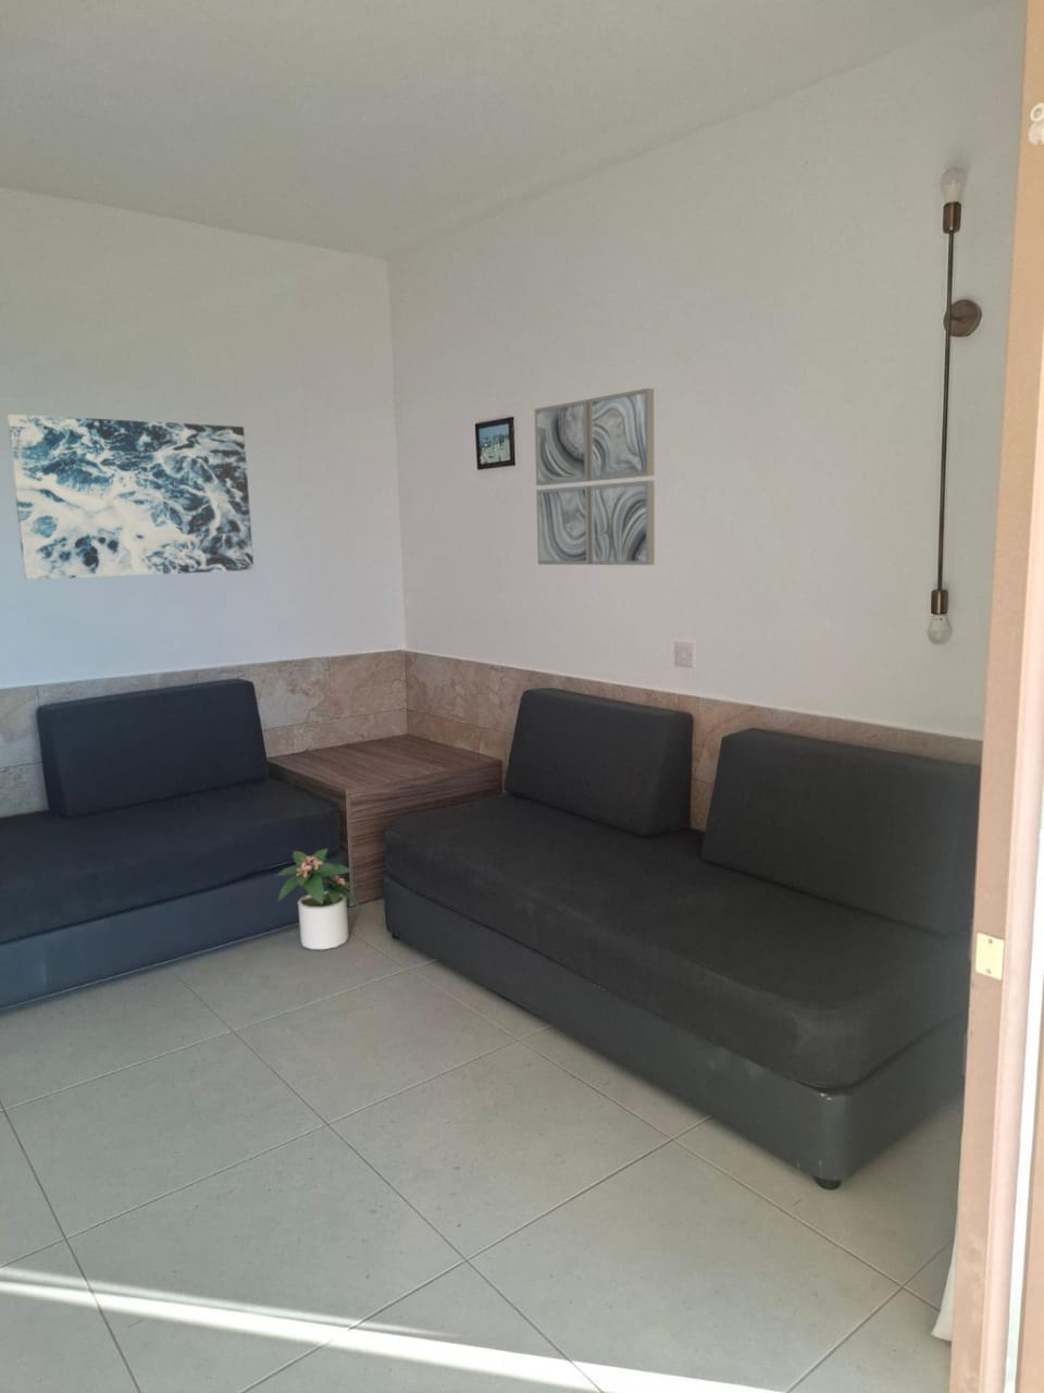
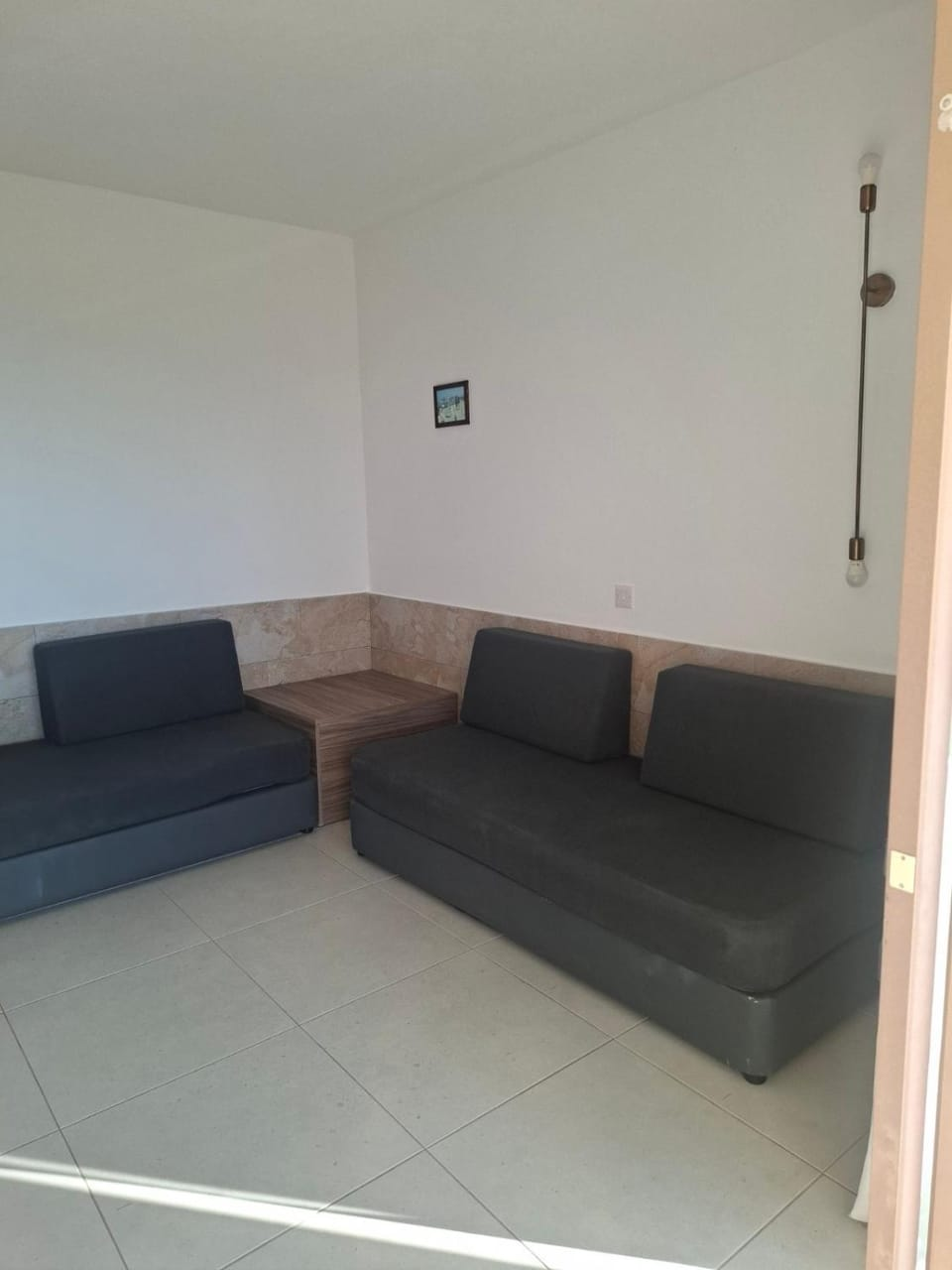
- potted plant (318, 899)
- wall art (139, 498)
- wall art (591, 480)
